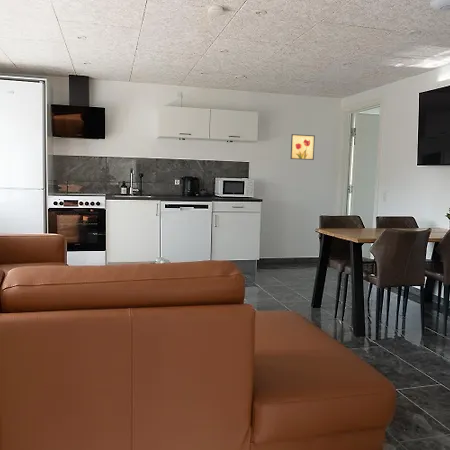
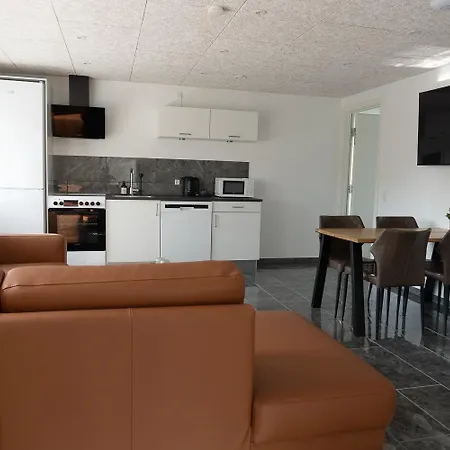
- wall art (302, 147)
